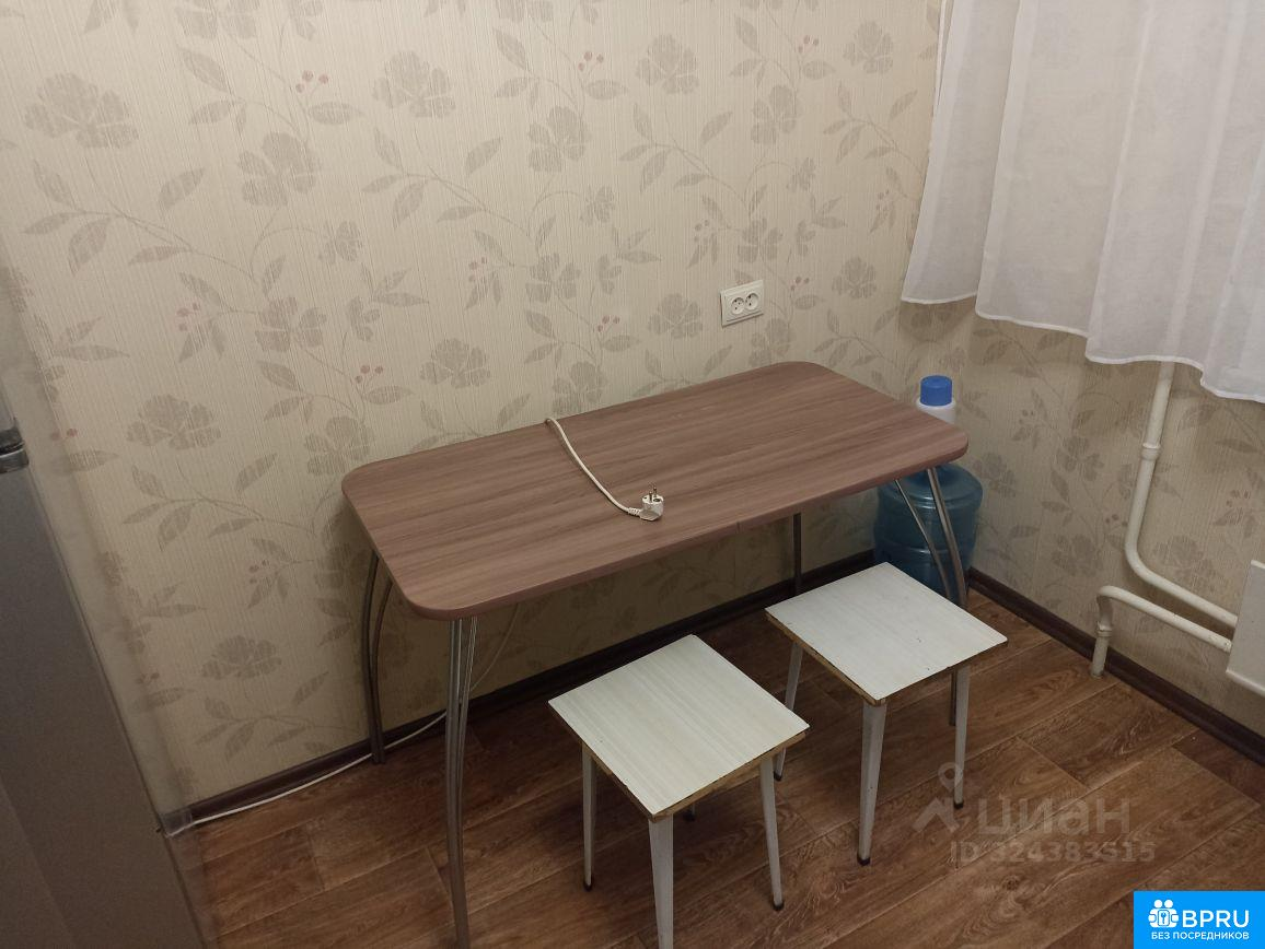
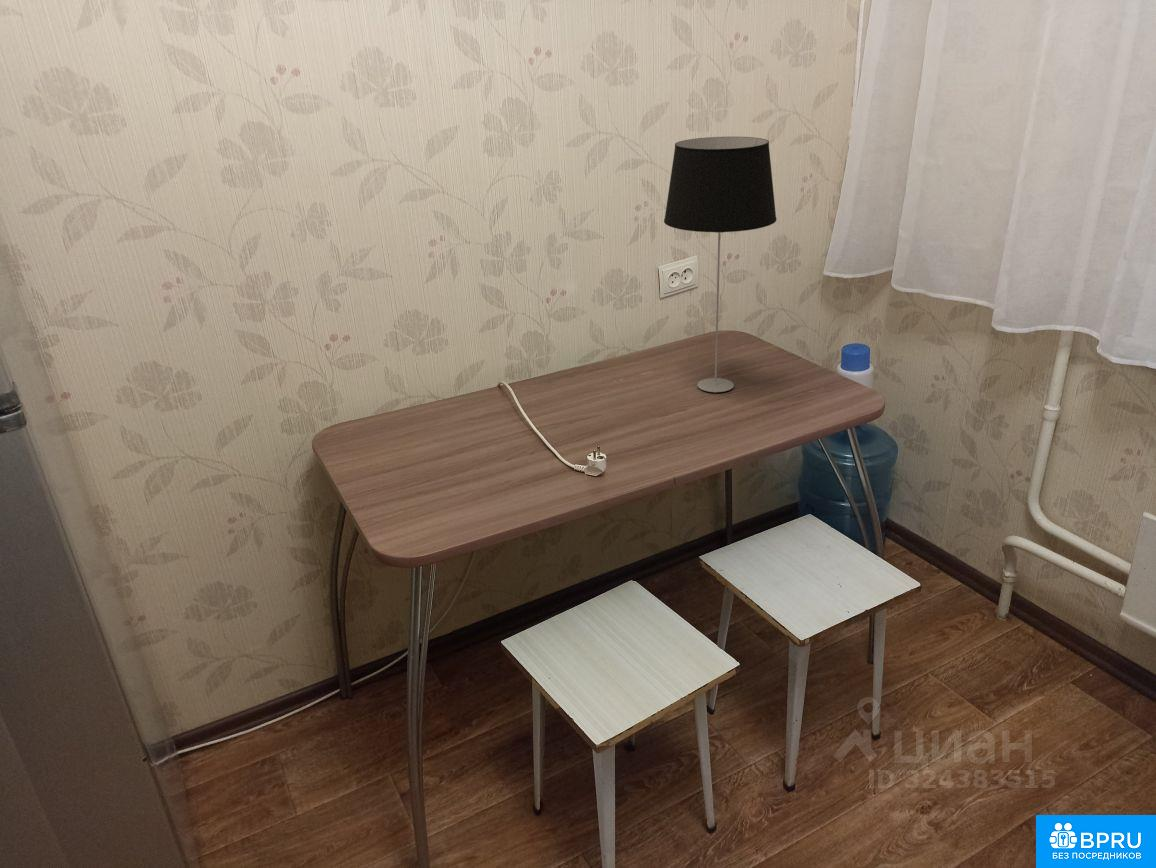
+ table lamp (718, 271)
